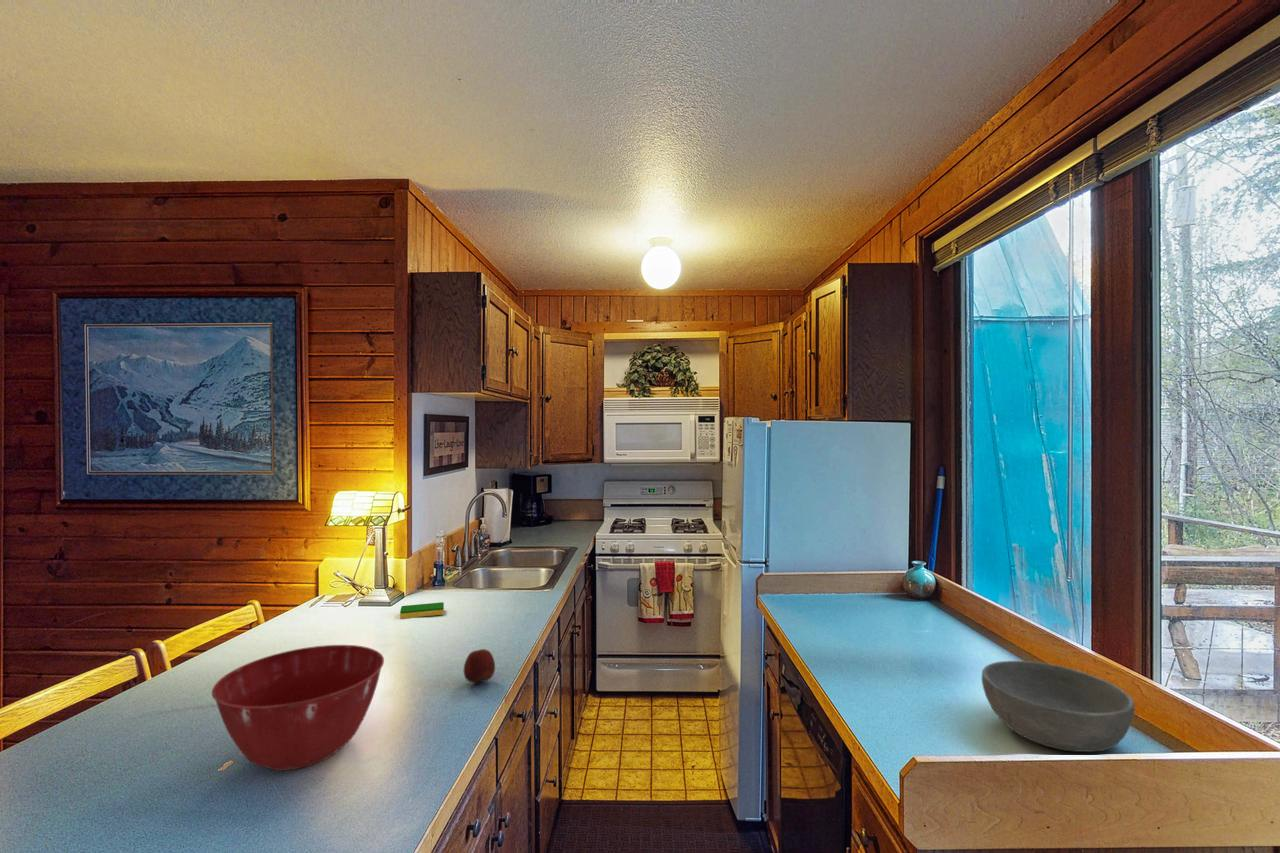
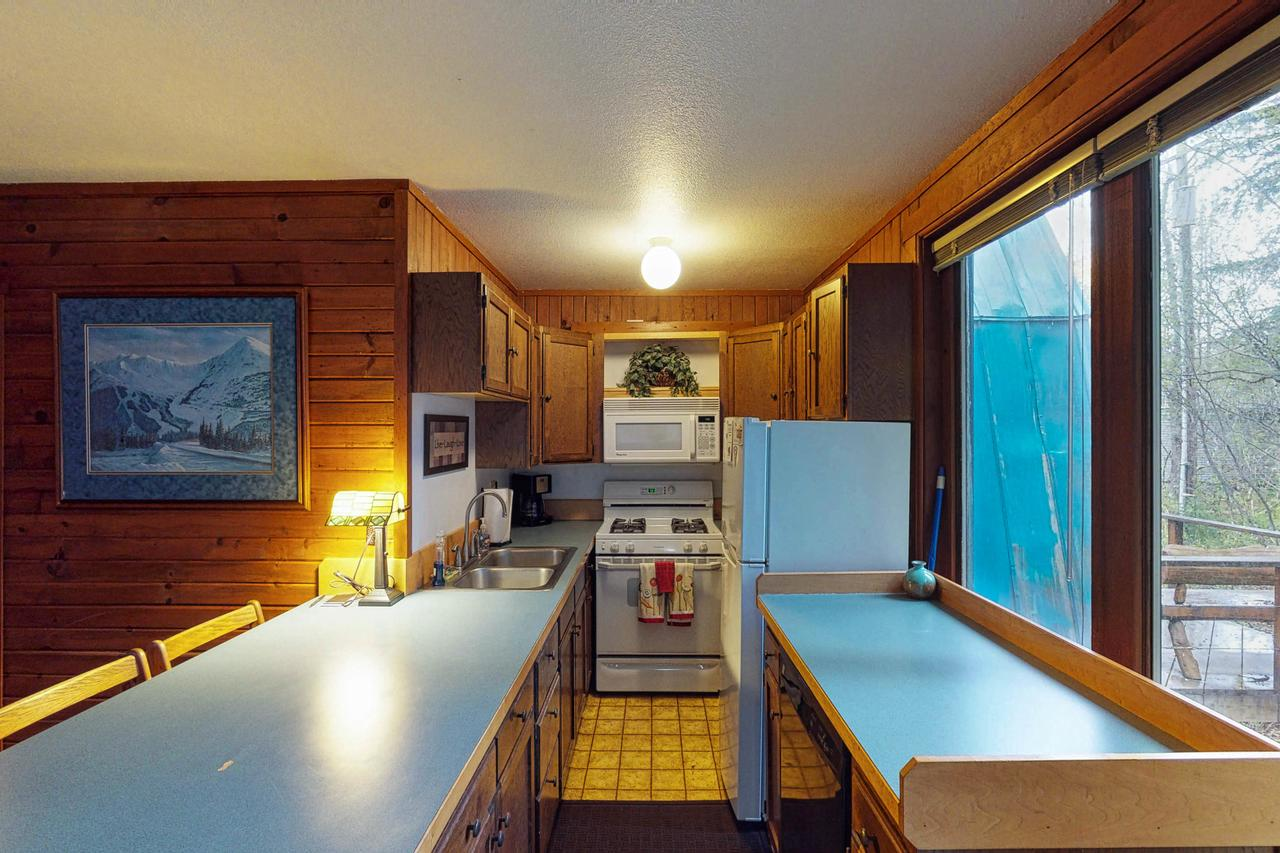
- apple (479, 666)
- bowl (1053, 709)
- mixing bowl (303, 711)
- dish sponge (422, 610)
